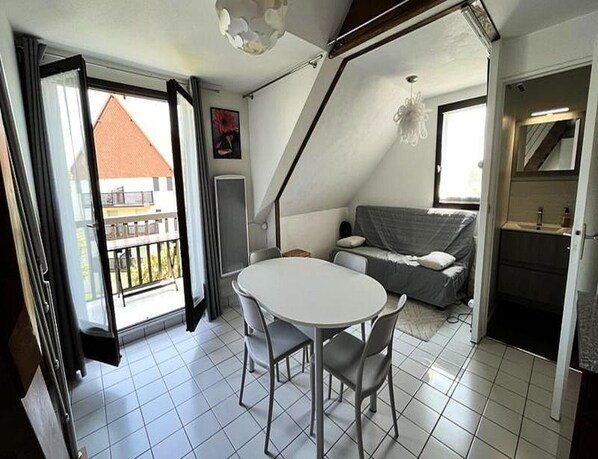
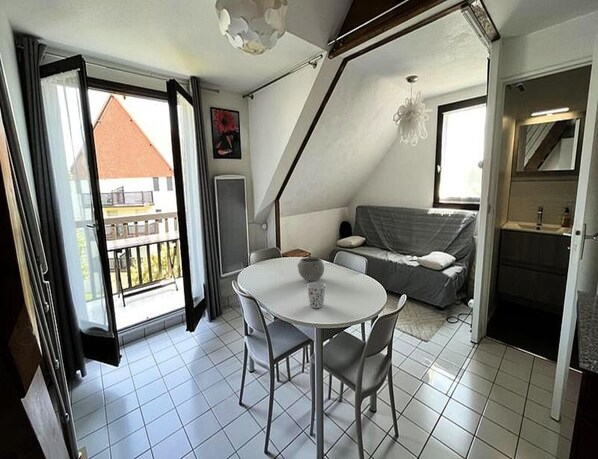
+ bowl (311, 269)
+ cup (316, 295)
